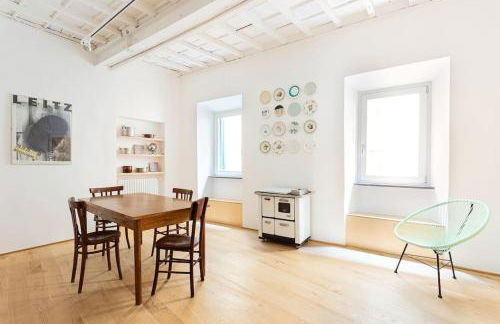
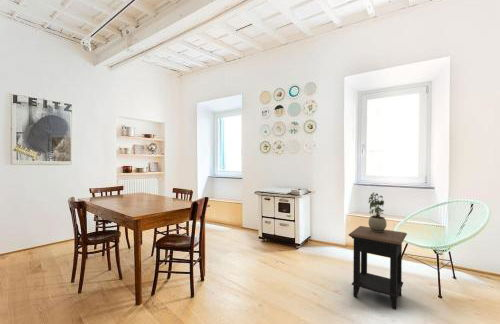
+ side table (379, 255)
+ potted plant (377, 212)
